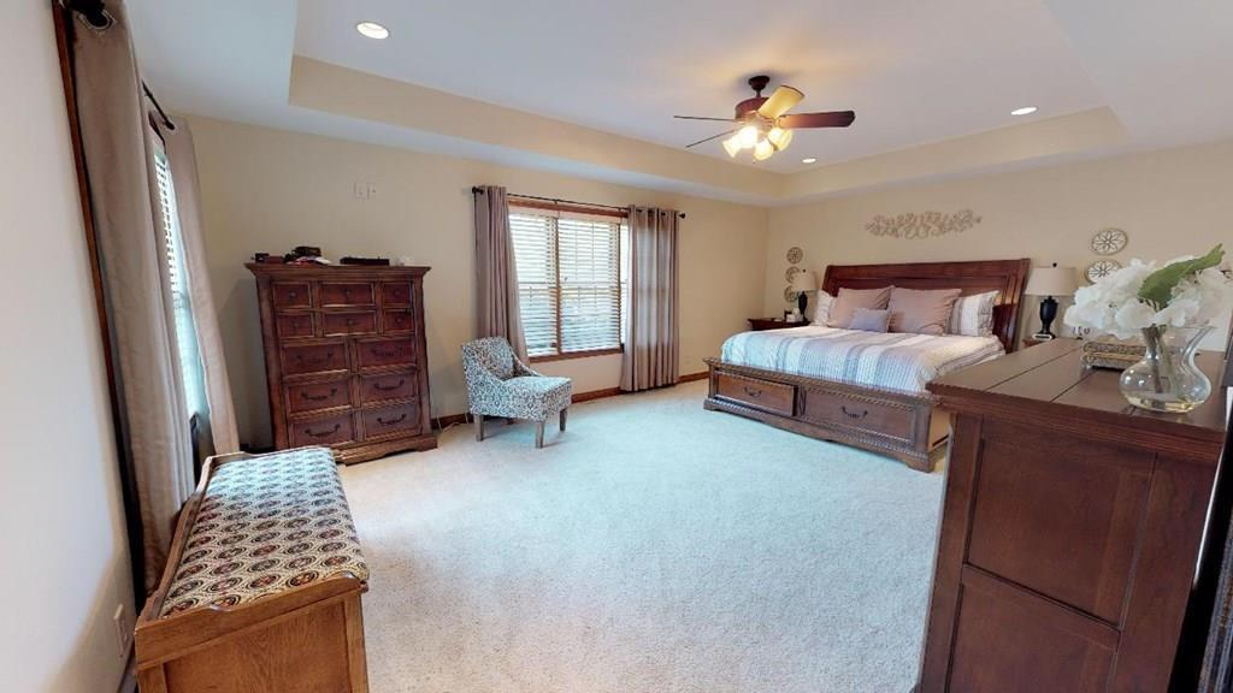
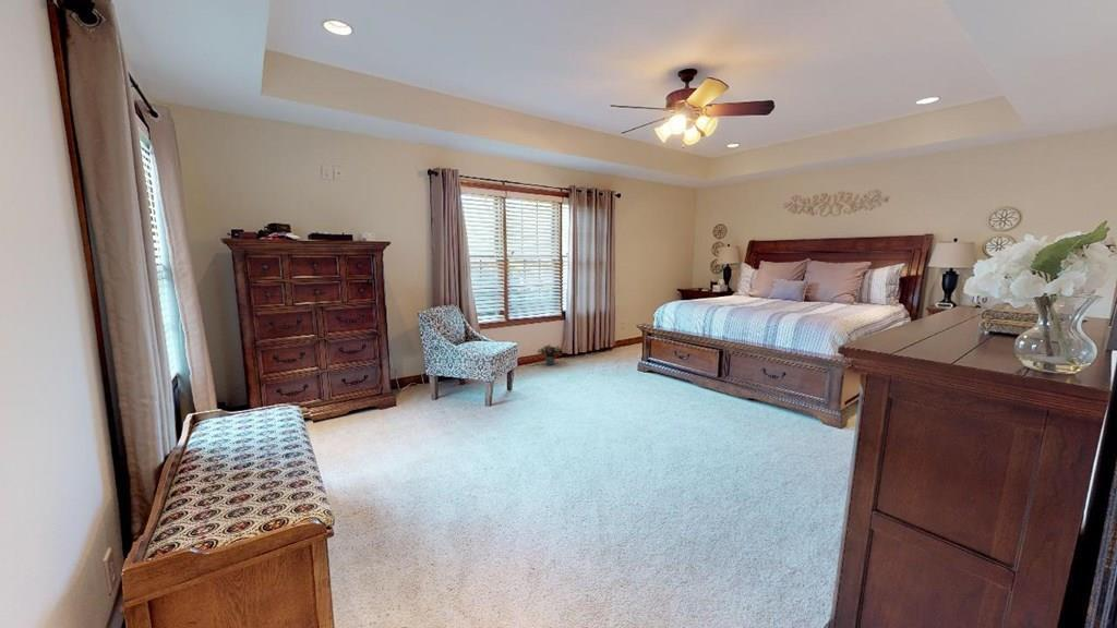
+ potted plant (549, 354)
